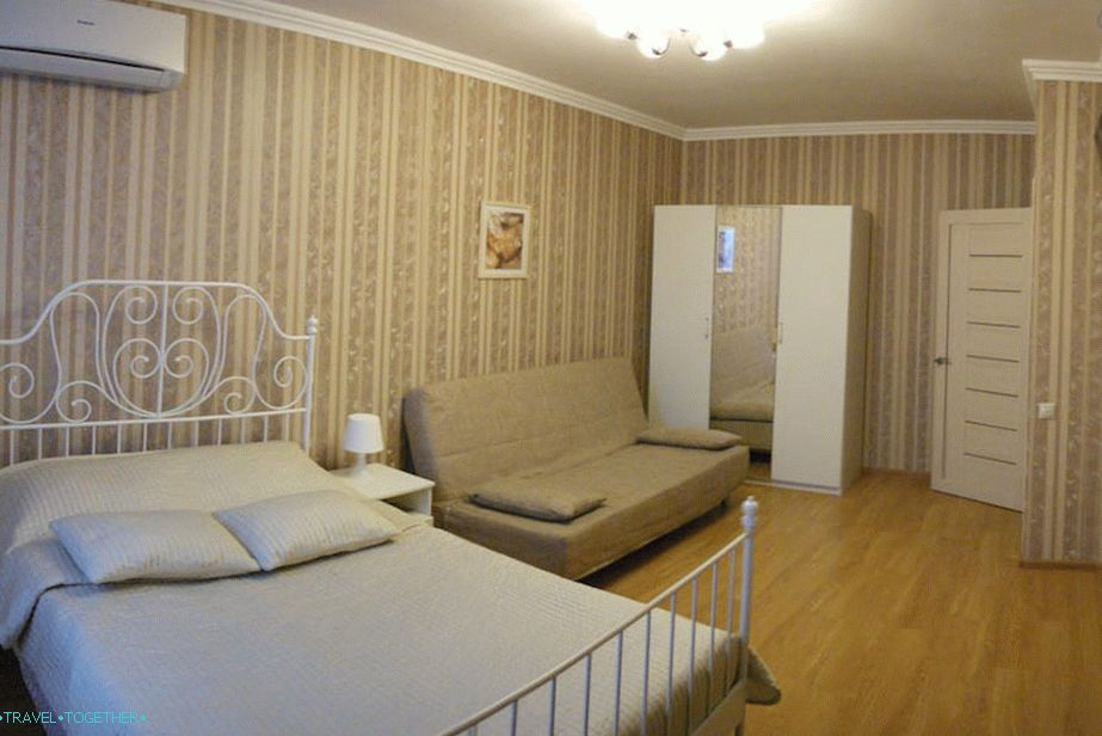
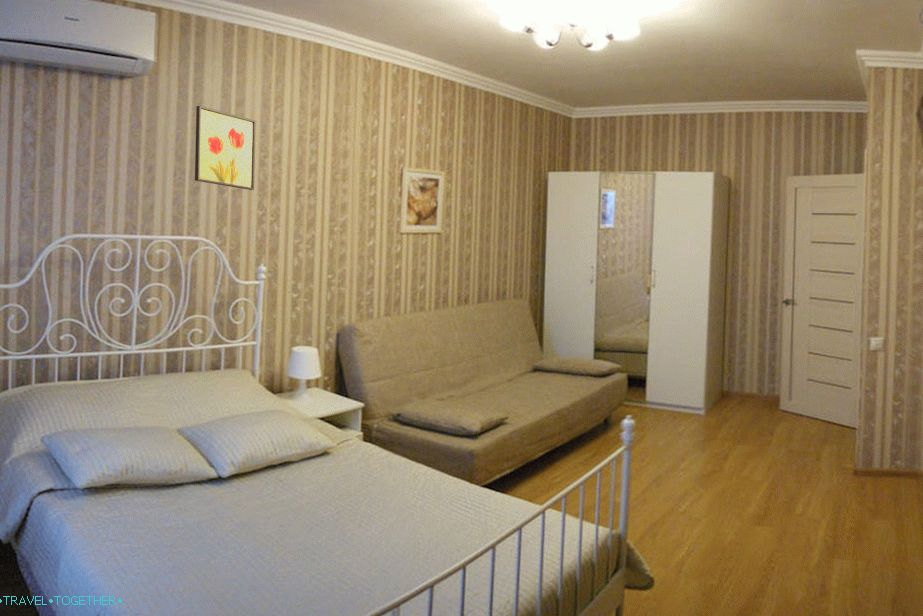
+ wall art (225, 149)
